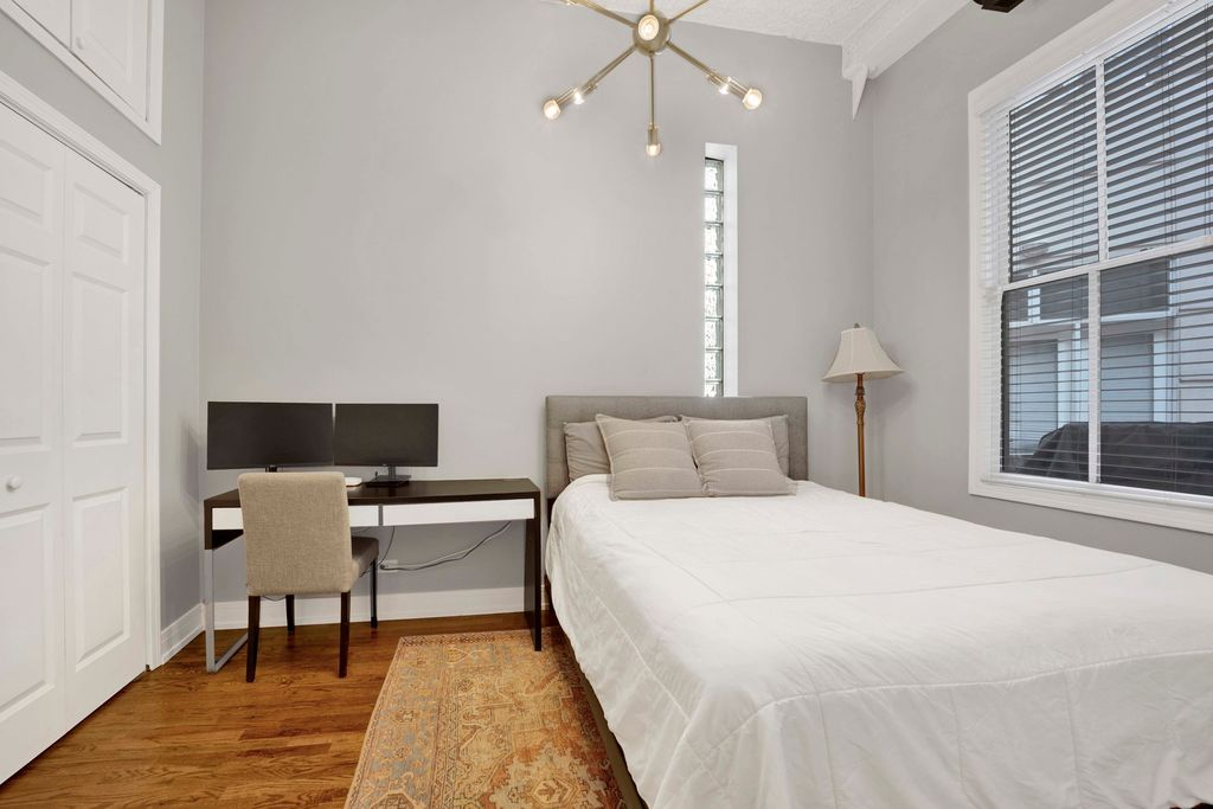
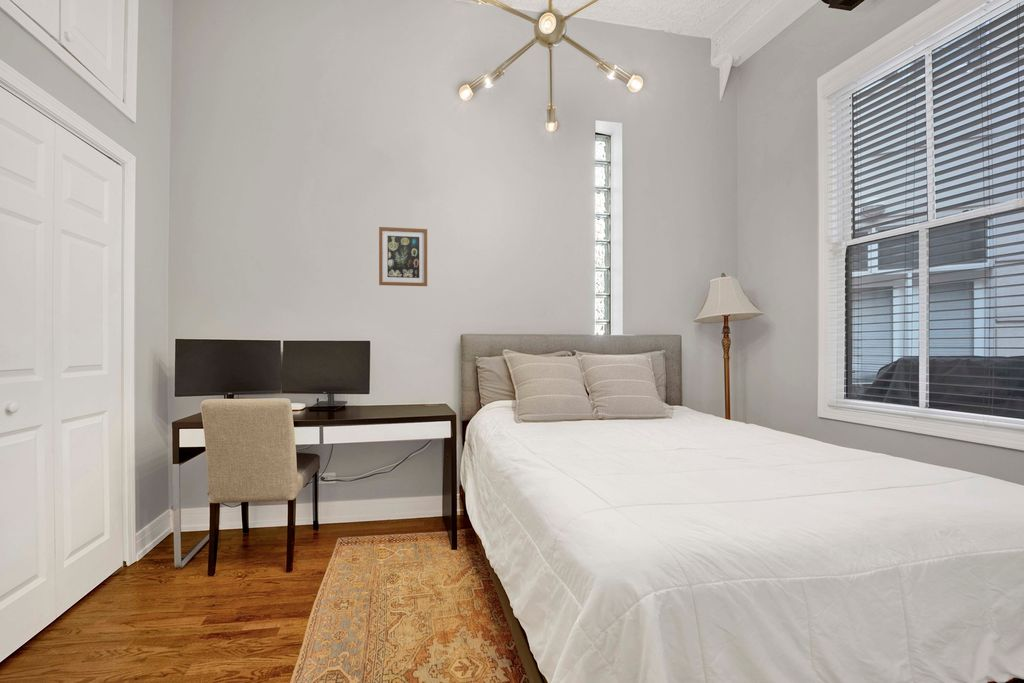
+ wall art (403, 256)
